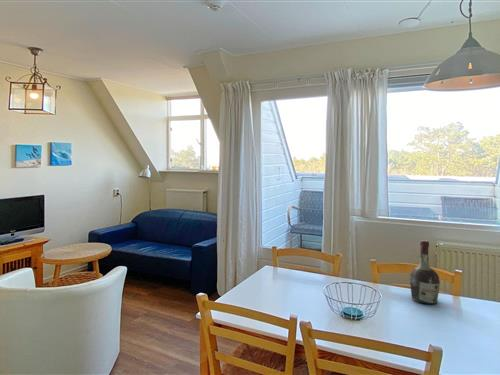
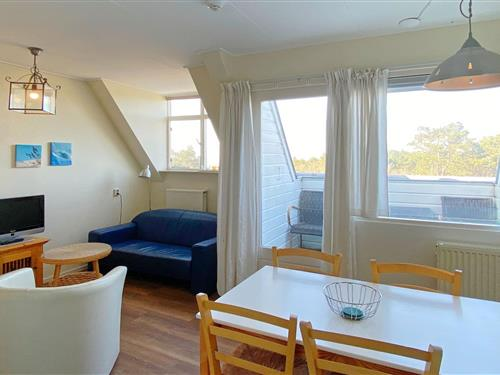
- cognac bottle (424, 270)
